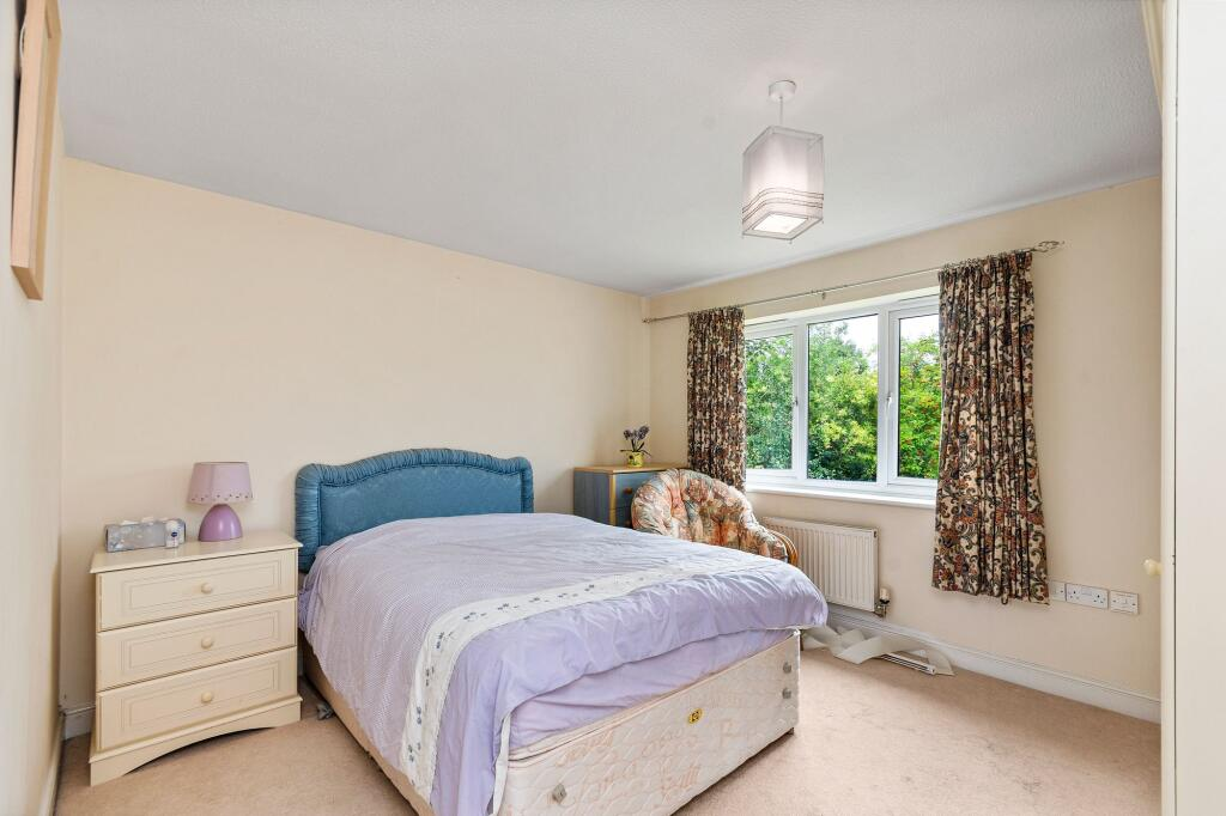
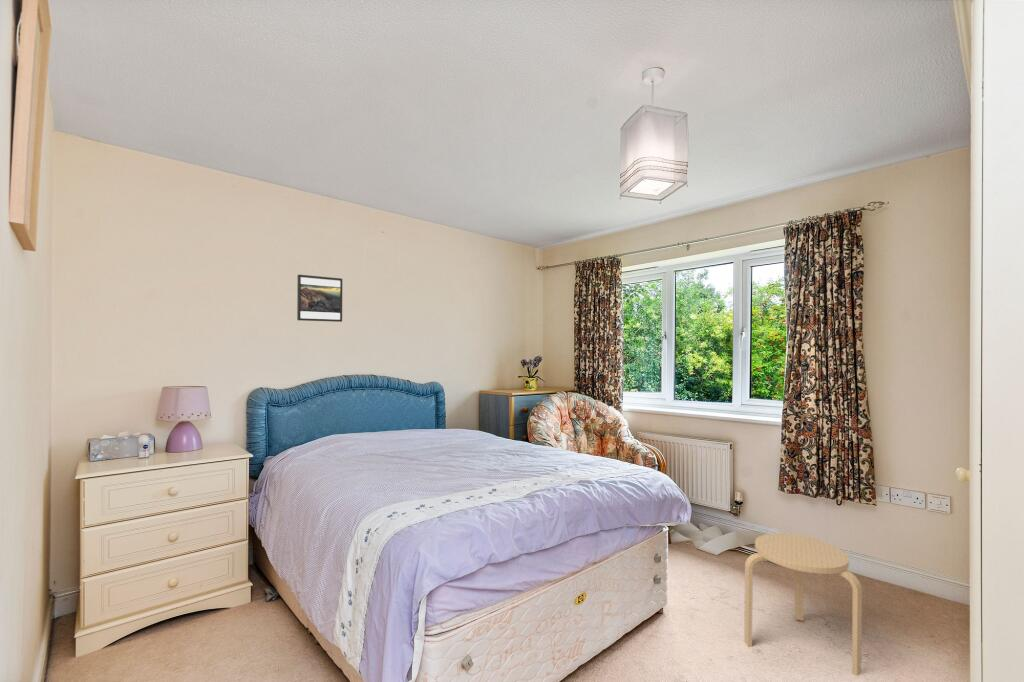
+ stool (799, 593)
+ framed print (320, 298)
